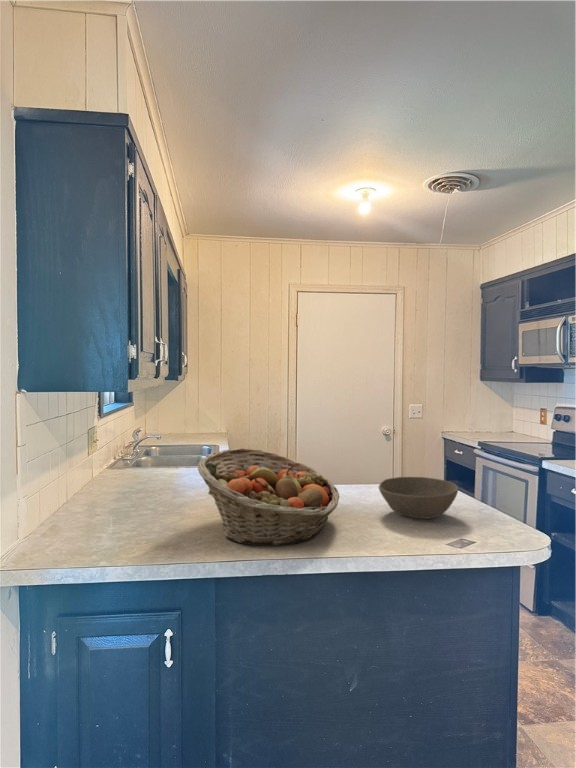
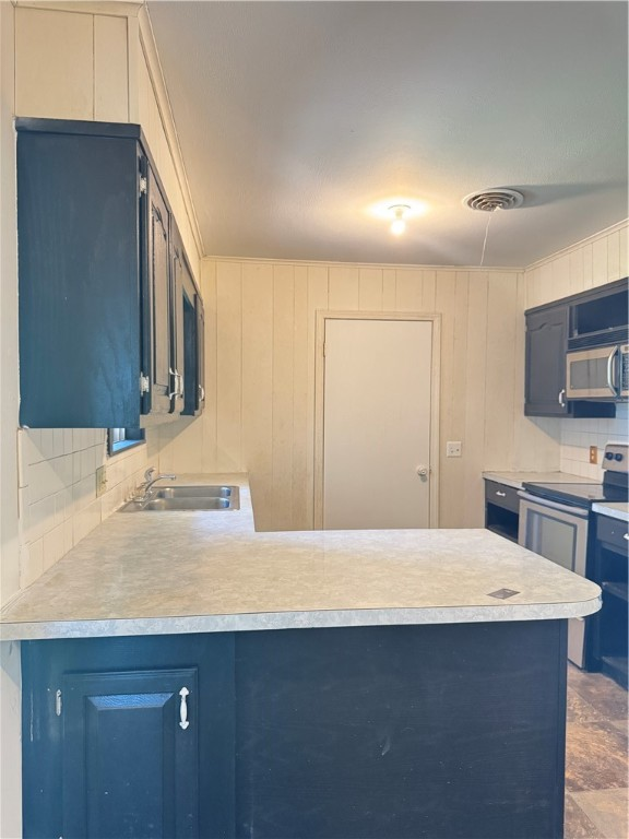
- bowl (417, 499)
- fruit basket (270, 490)
